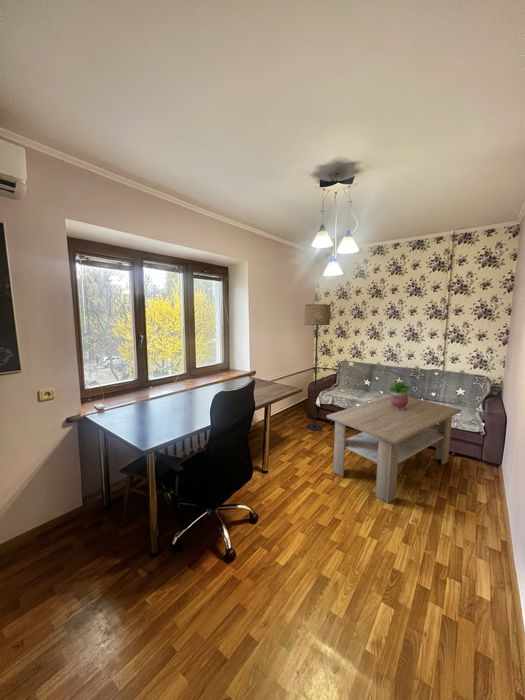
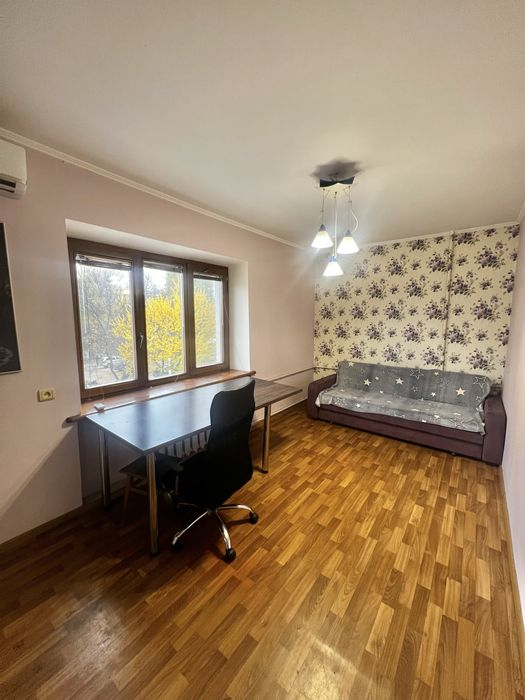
- floor lamp (315, 367)
- potted plant (398, 393)
- coffee table (394, 440)
